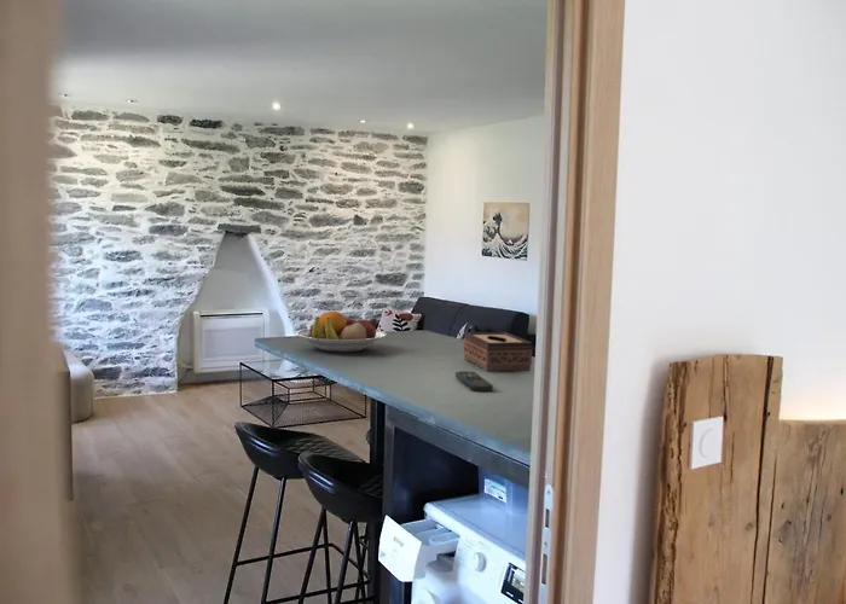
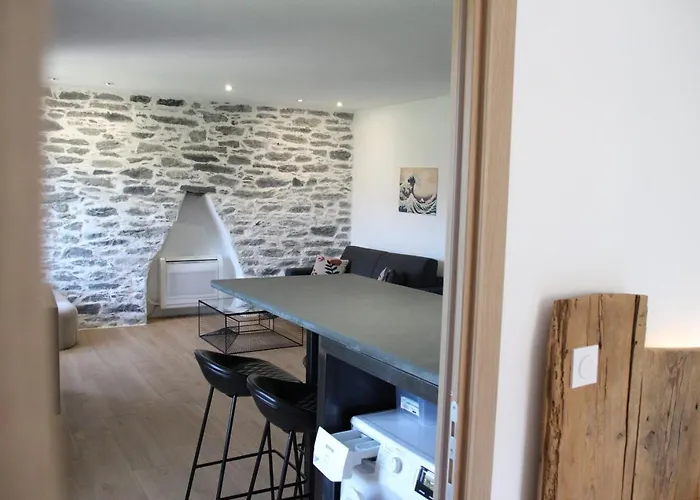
- remote control (473, 381)
- fruit bowl (341, 329)
- tissue box (496, 350)
